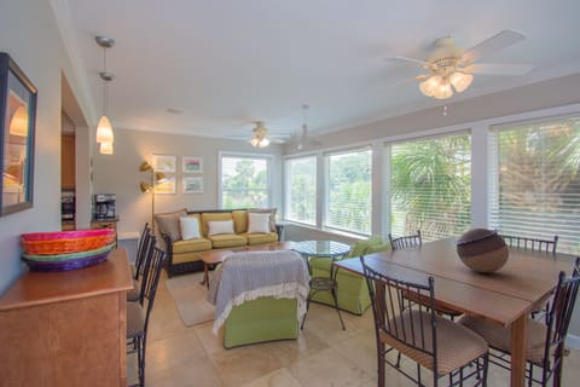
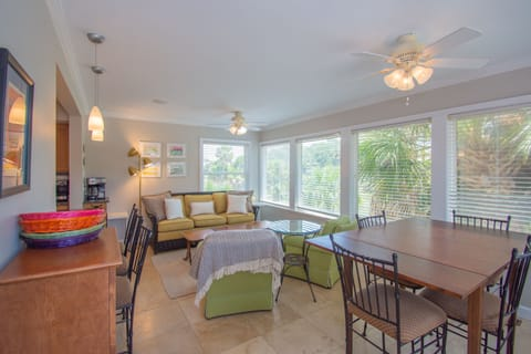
- chandelier (304, 128)
- decorative bowl (478, 249)
